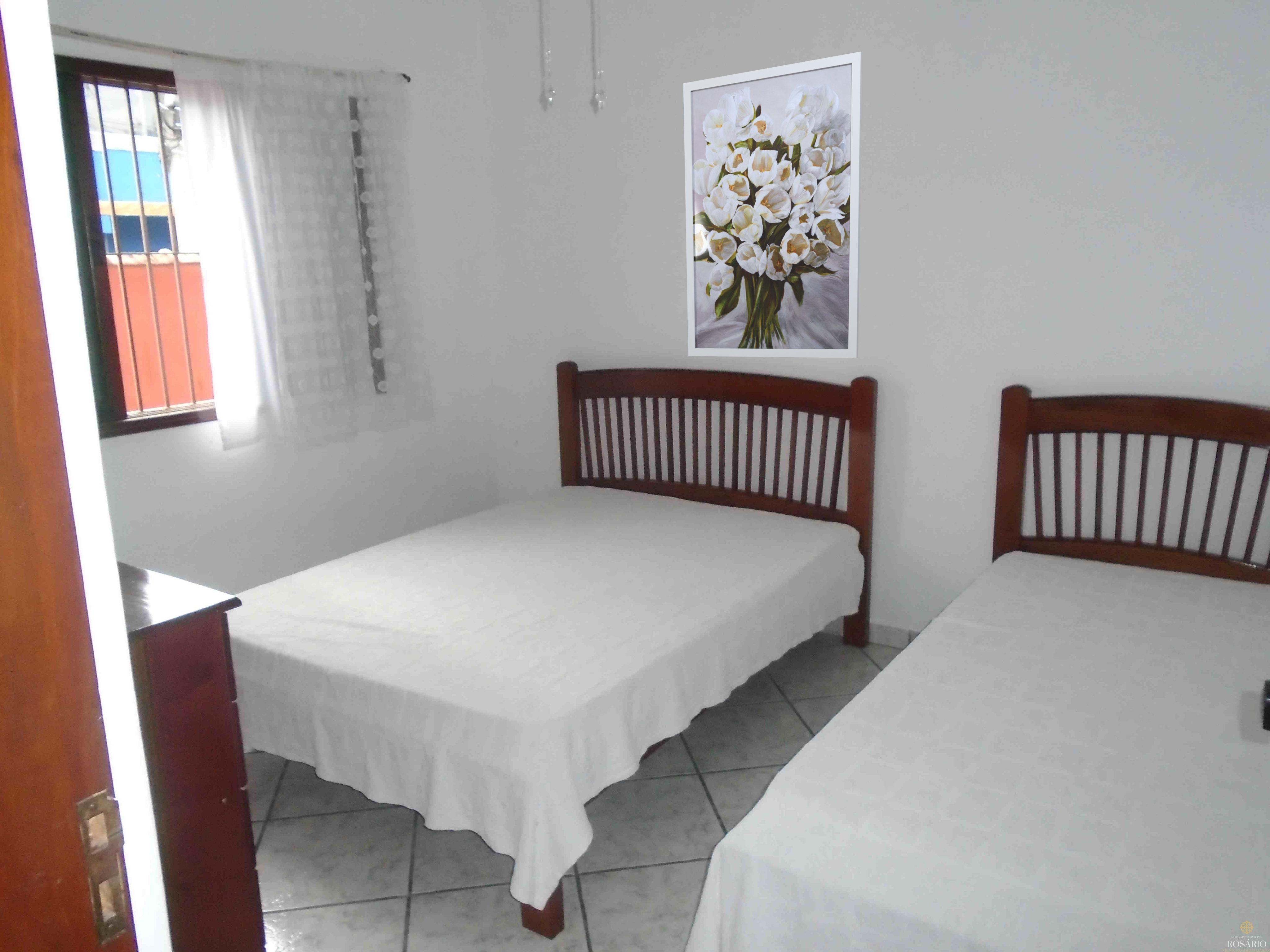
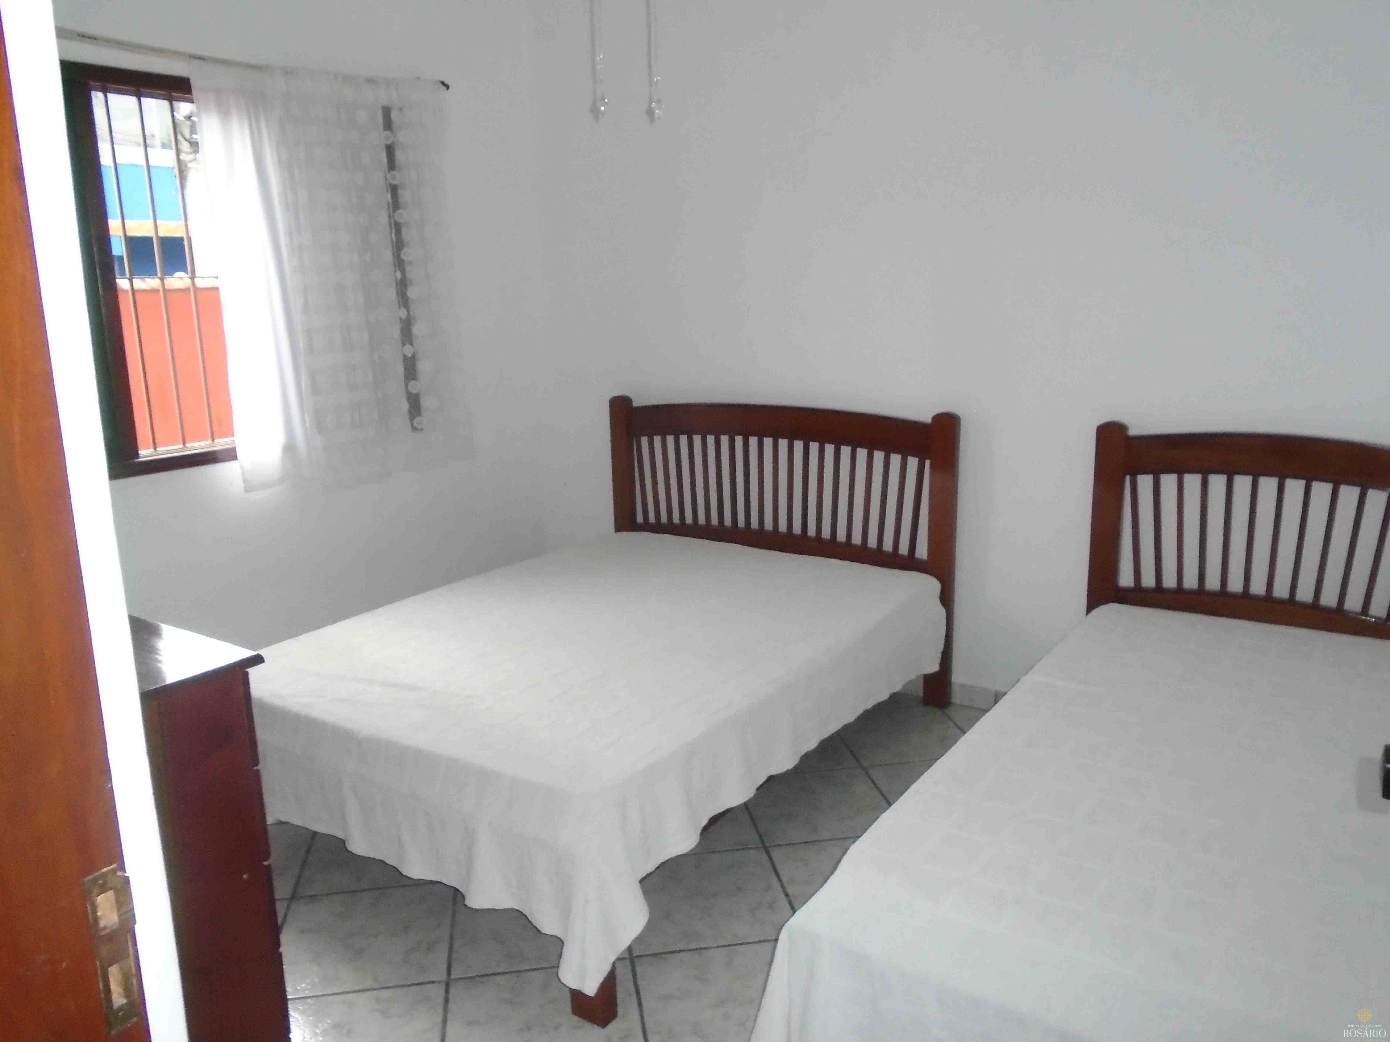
- wall art (768, 217)
